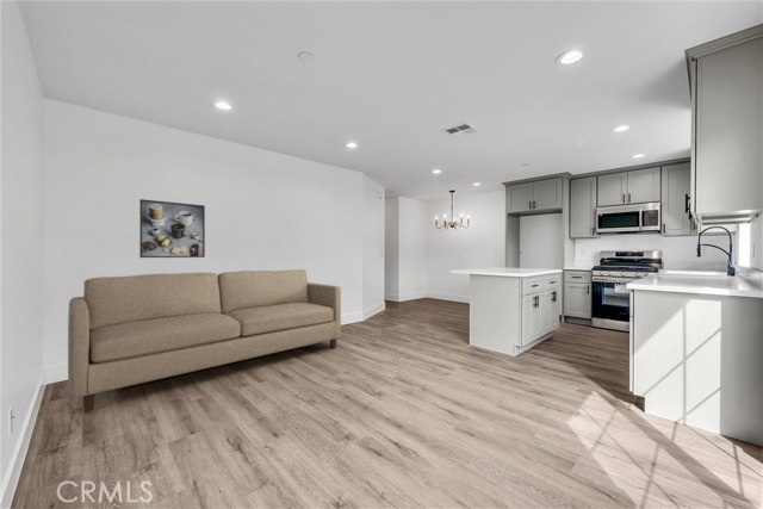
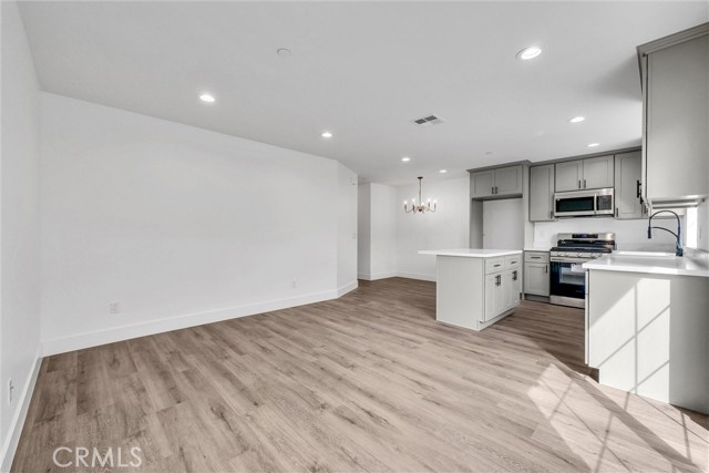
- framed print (174, 230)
- sofa (225, 317)
